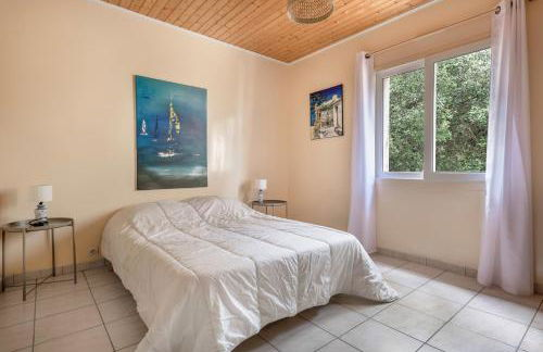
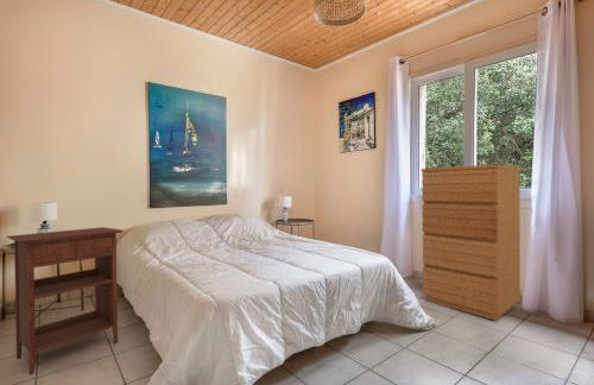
+ dresser (469, 235)
+ nightstand (69, 291)
